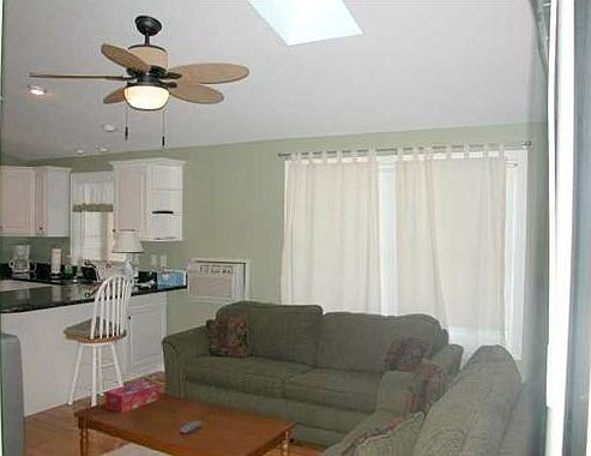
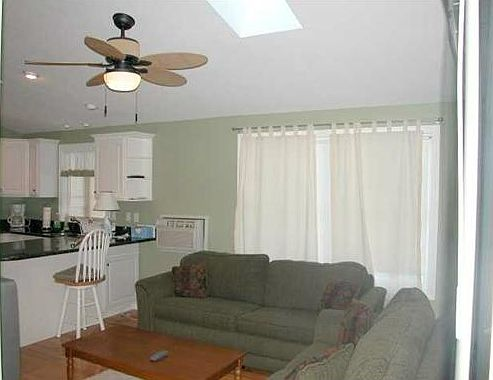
- tissue box (132, 395)
